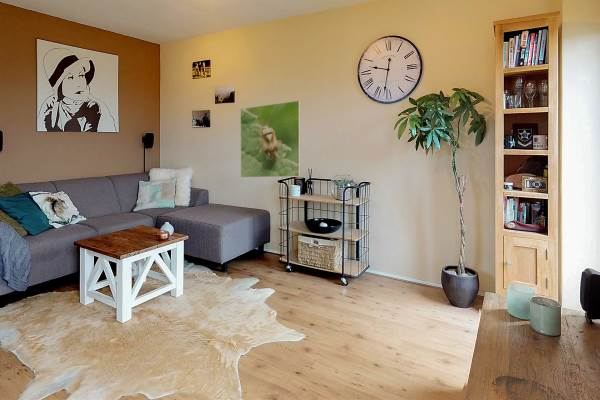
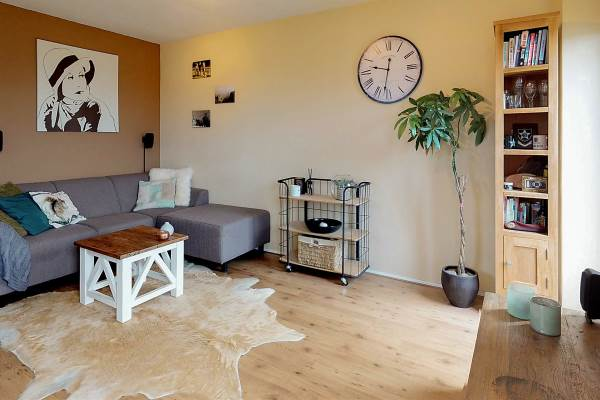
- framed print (269, 141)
